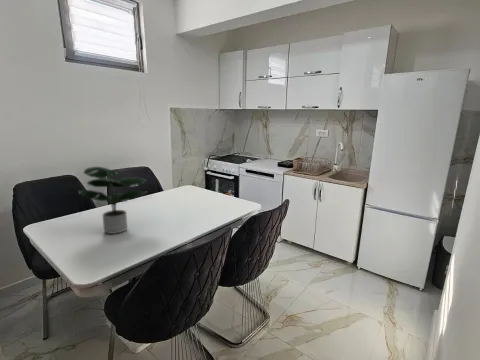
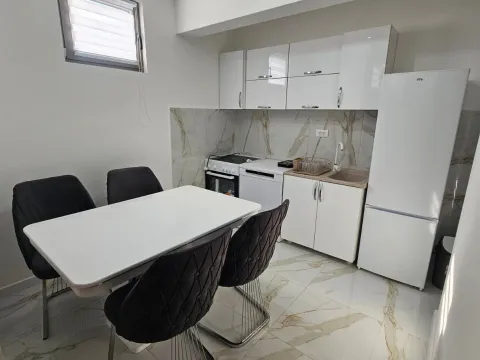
- potted plant (115, 199)
